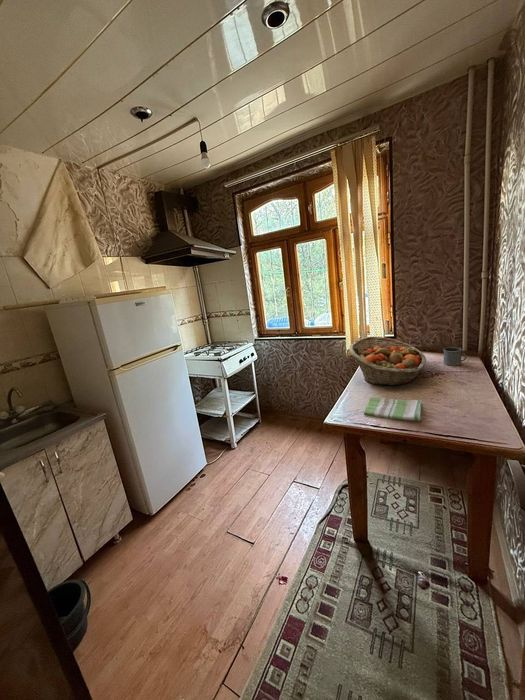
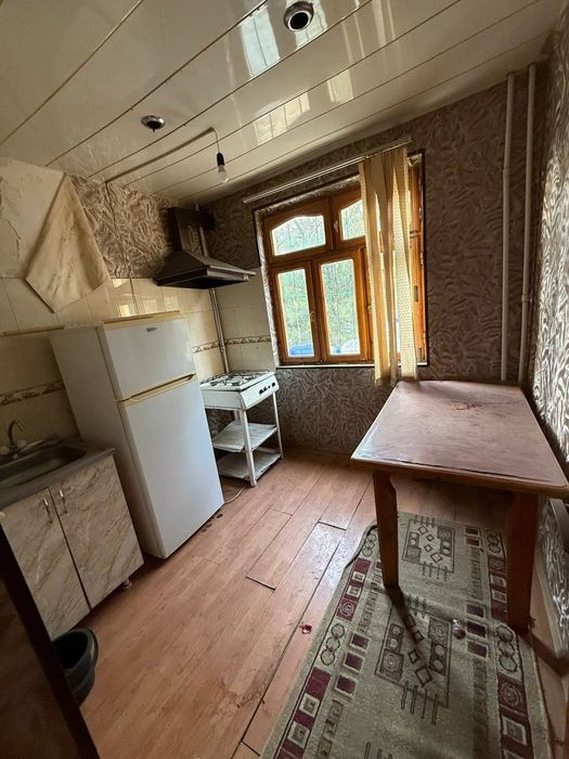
- fruit basket (386, 358)
- mug (454, 356)
- dish towel (393, 407)
